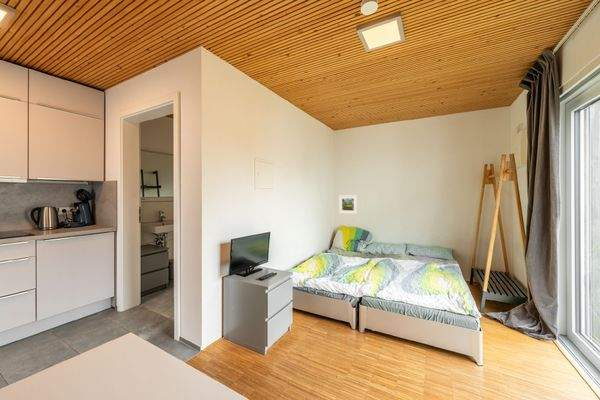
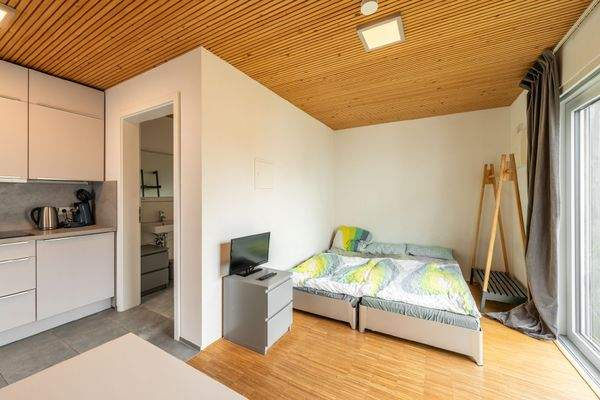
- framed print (348, 204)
